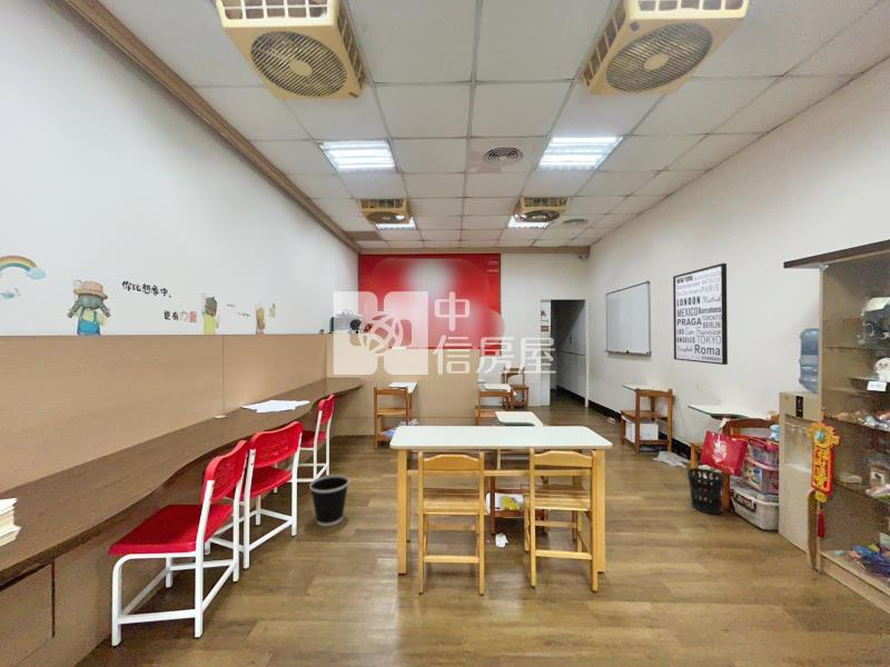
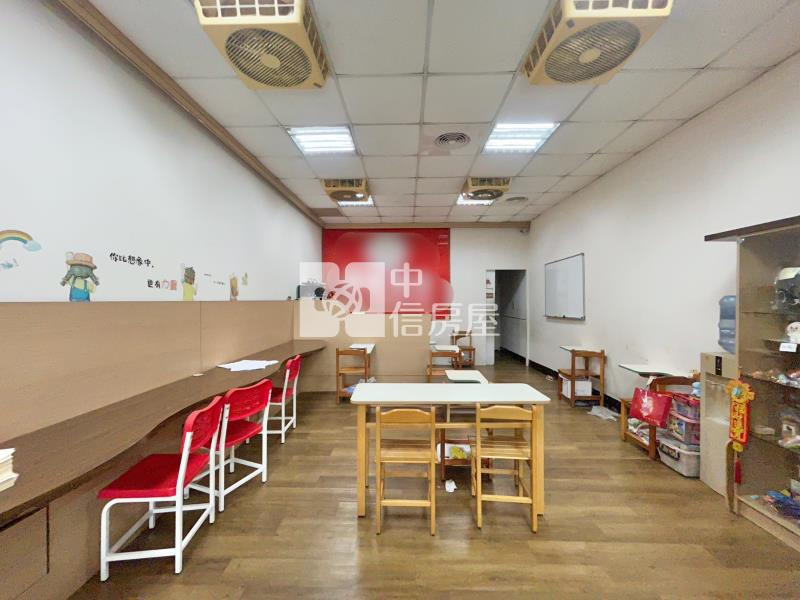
- wastebasket (705, 491)
- wall art (698, 316)
- wastebasket (329, 500)
